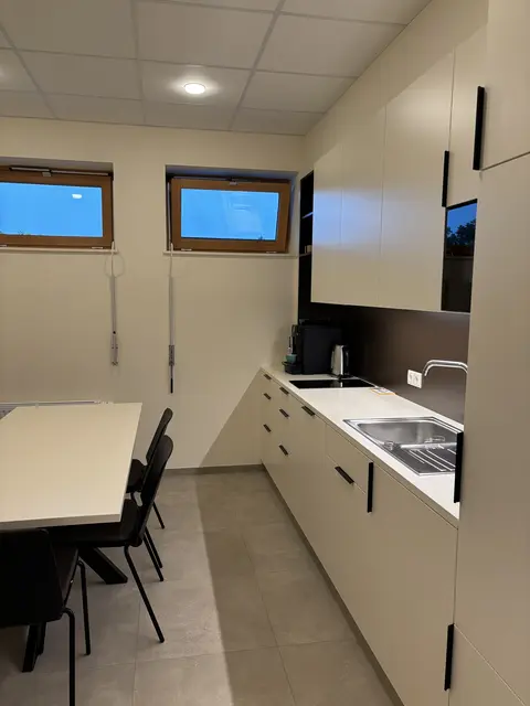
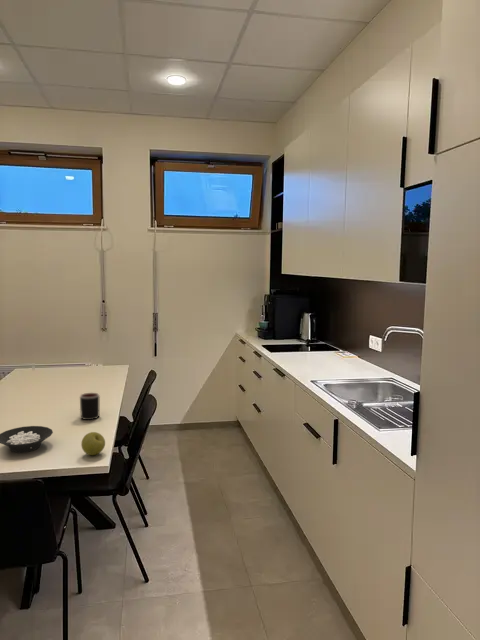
+ cereal bowl (25, 441)
+ mug (89, 405)
+ apple (93, 443)
